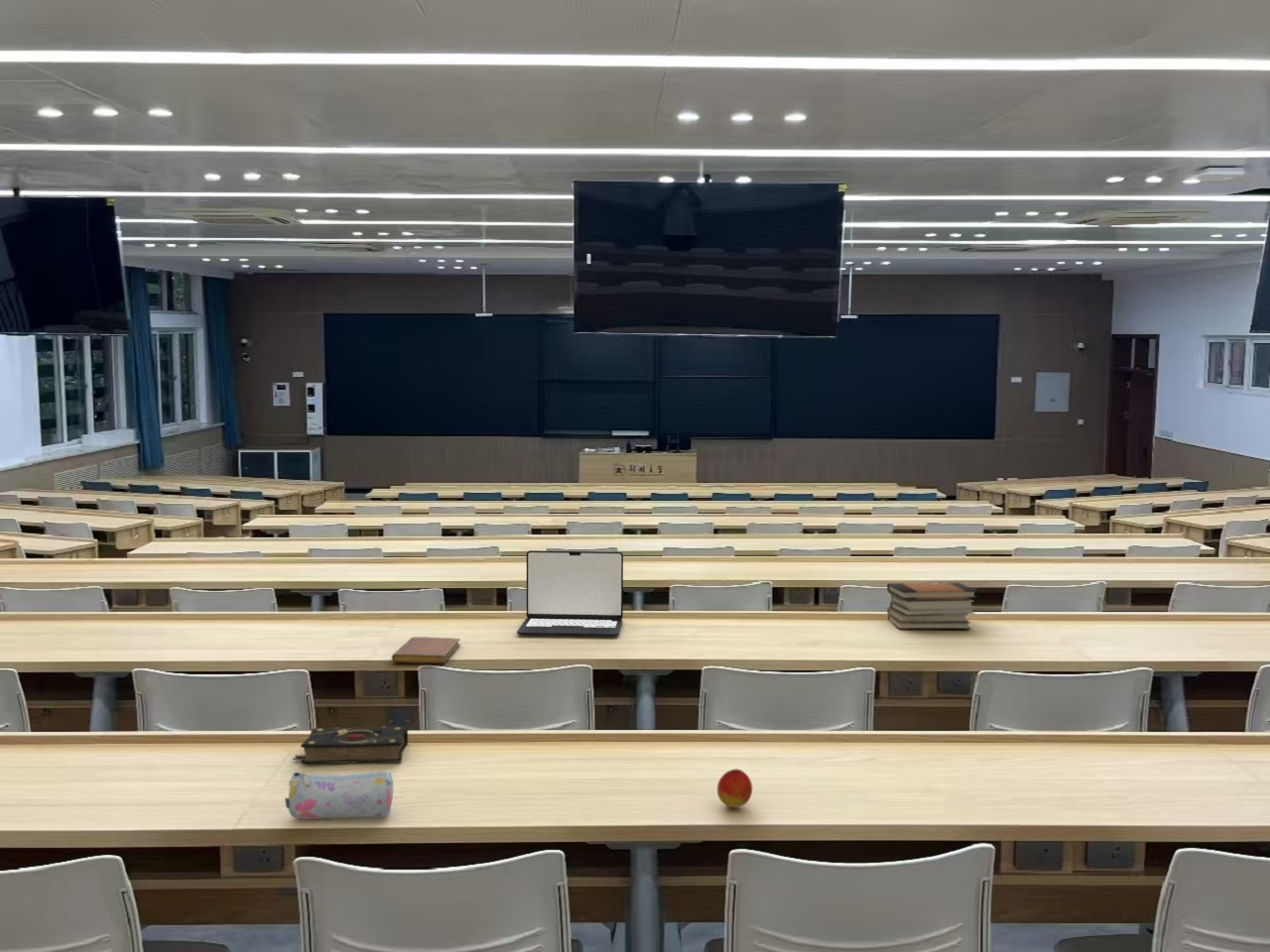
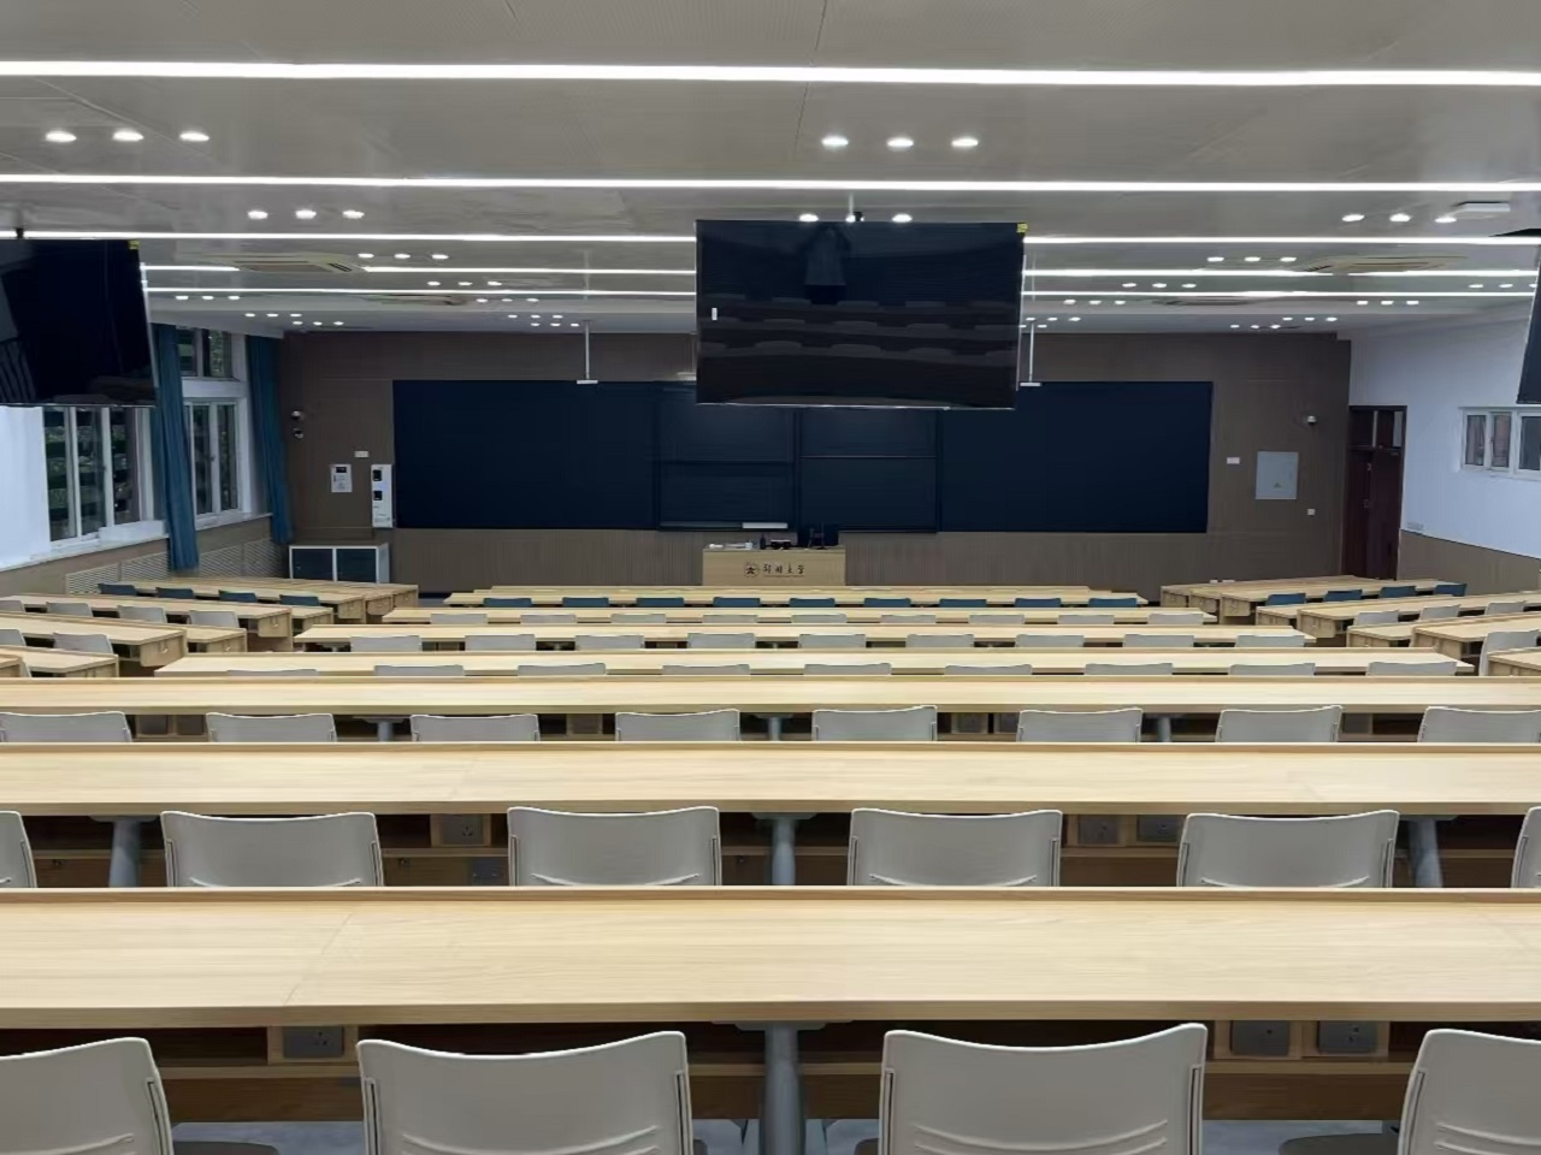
- book (350, 744)
- laptop (571, 592)
- peach (734, 788)
- book stack (931, 605)
- pencil case (341, 792)
- notebook (427, 650)
